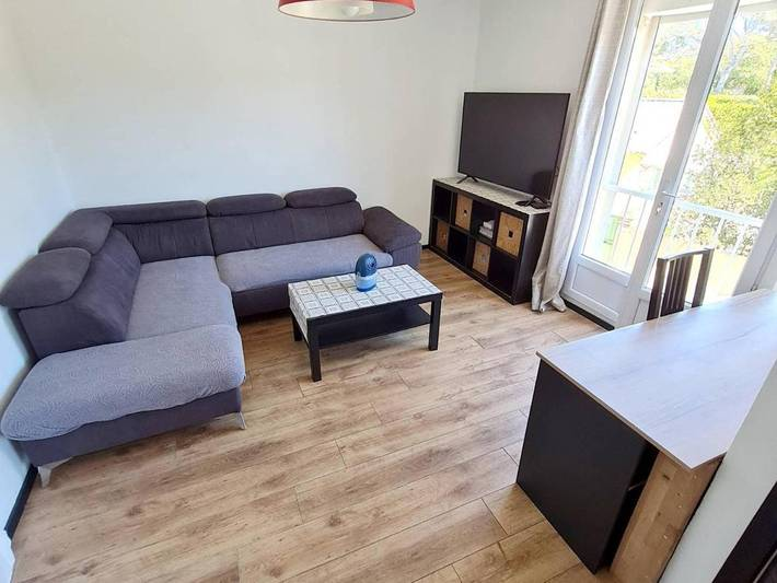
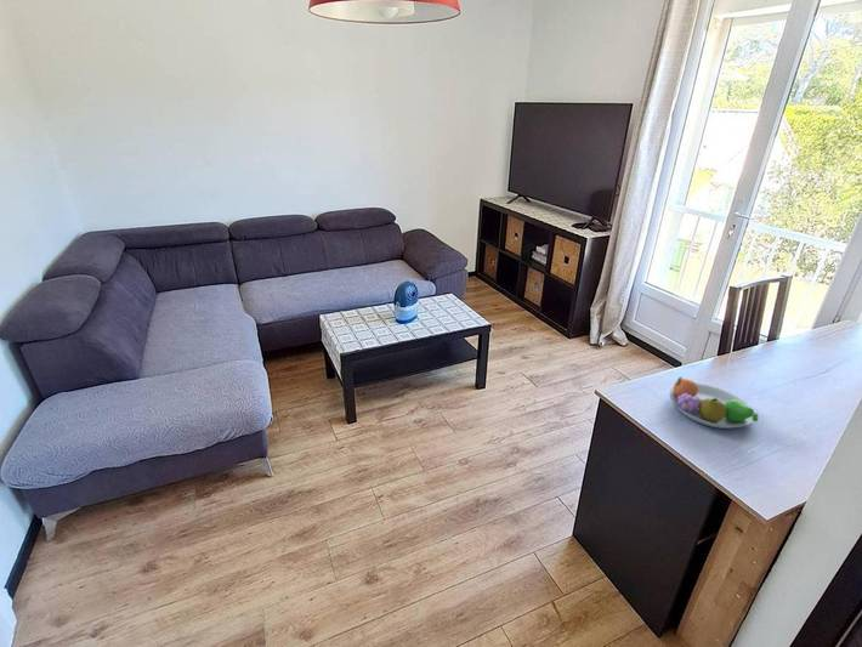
+ fruit bowl (714, 399)
